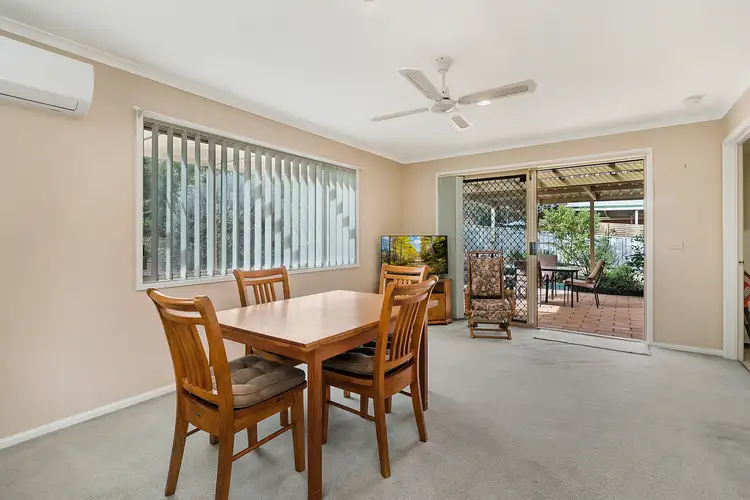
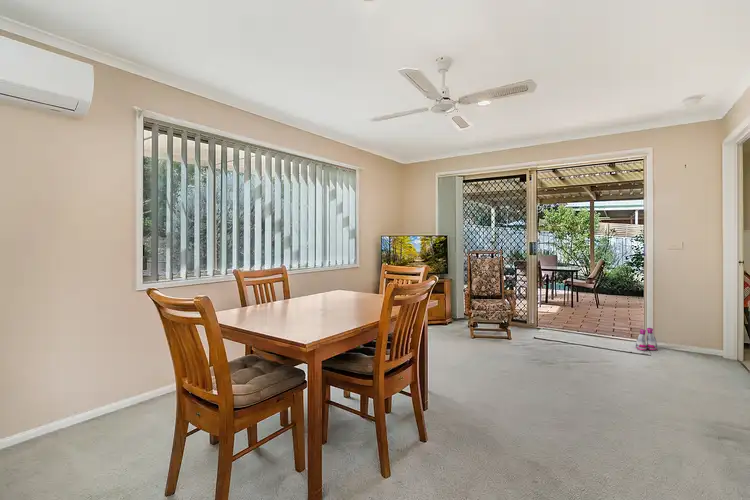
+ boots (647, 338)
